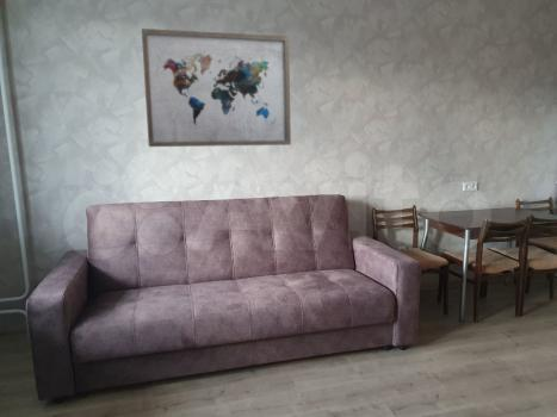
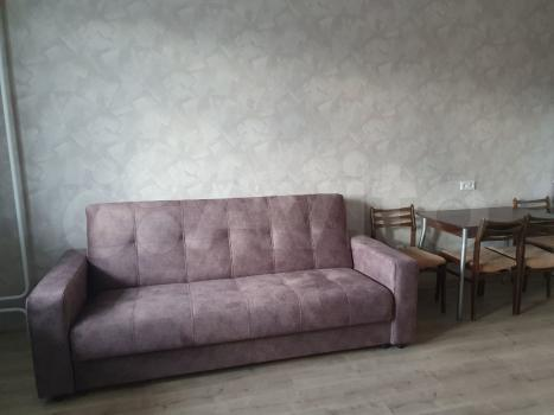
- wall art (219, 89)
